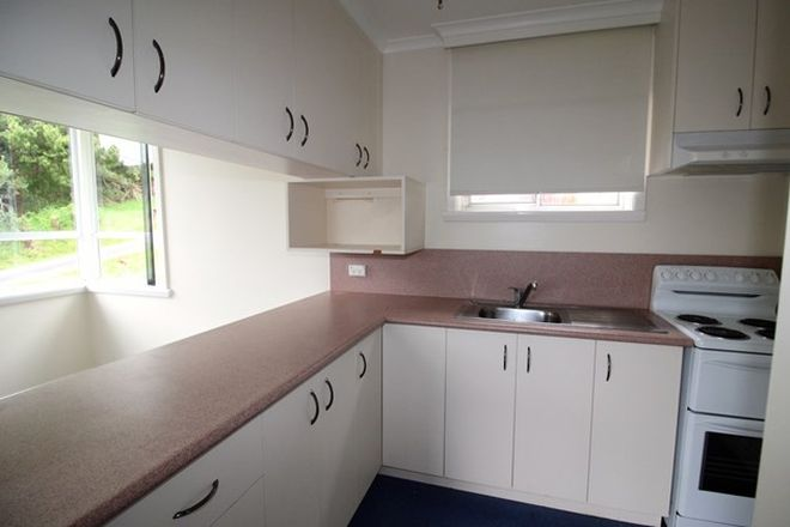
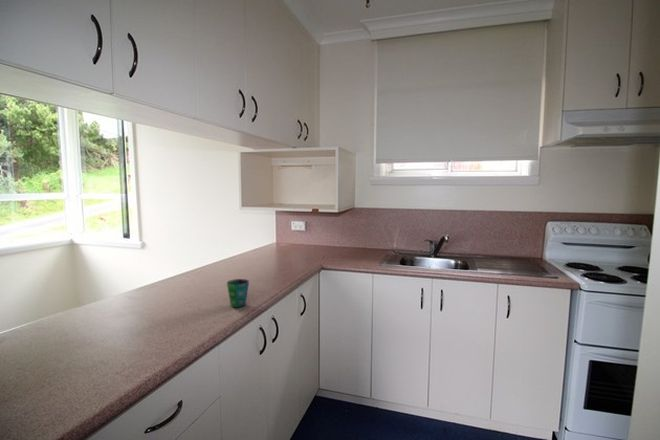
+ cup (239, 292)
